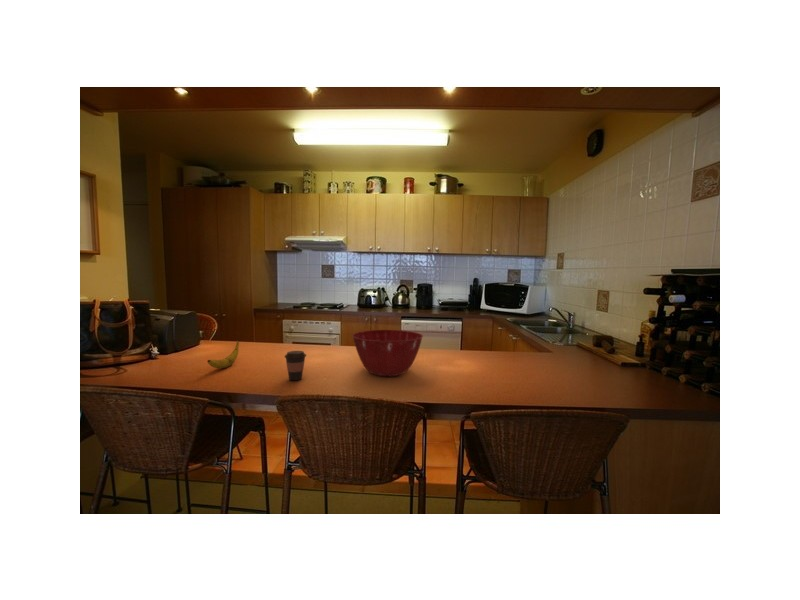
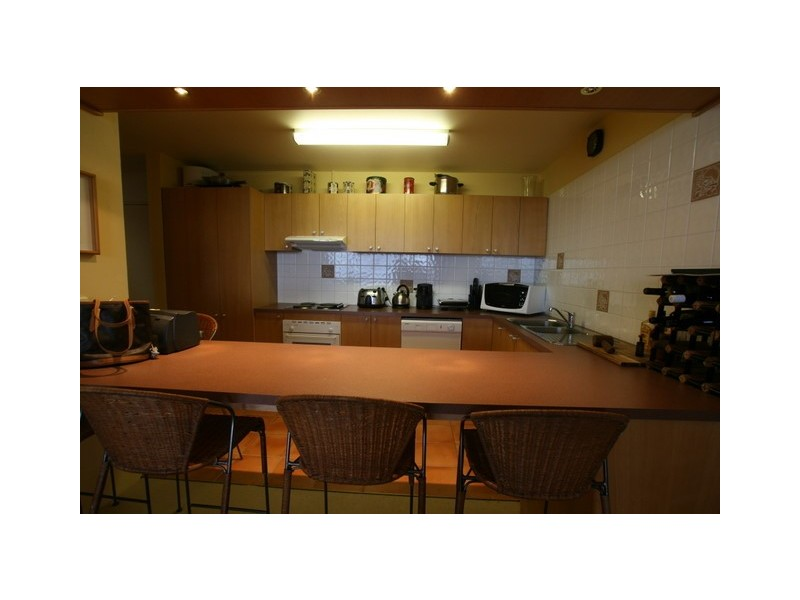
- coffee cup (295, 365)
- banana (226, 357)
- mixing bowl (387, 353)
